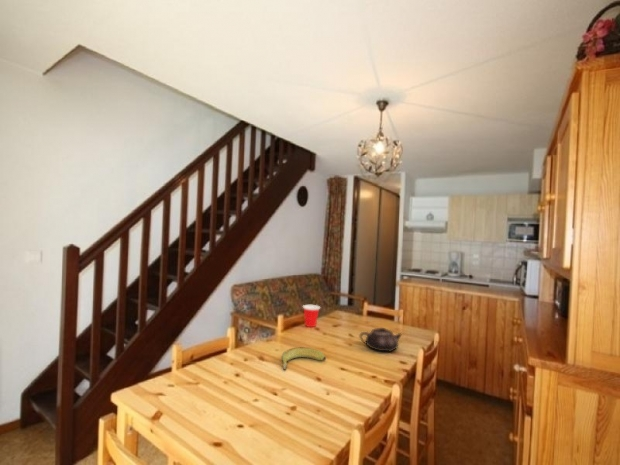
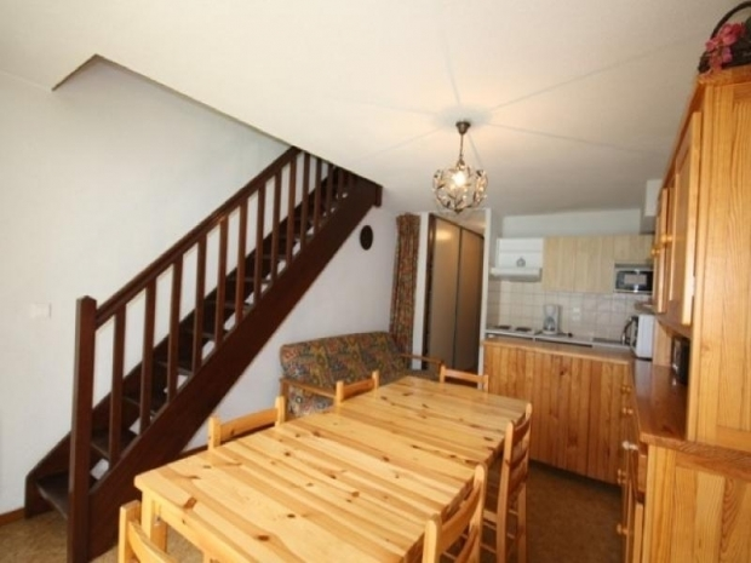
- teapot (381, 337)
- cup (311, 316)
- banana (299, 356)
